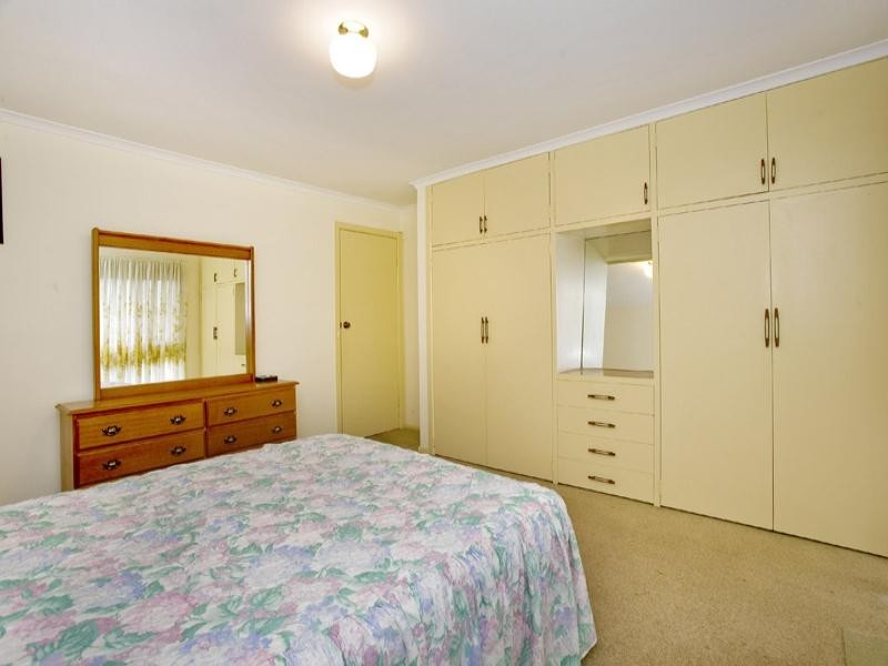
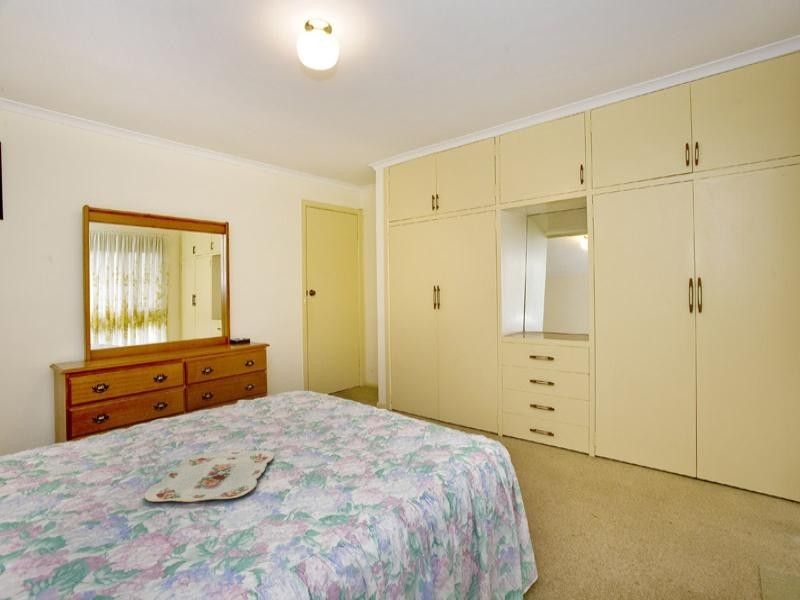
+ serving tray (216, 474)
